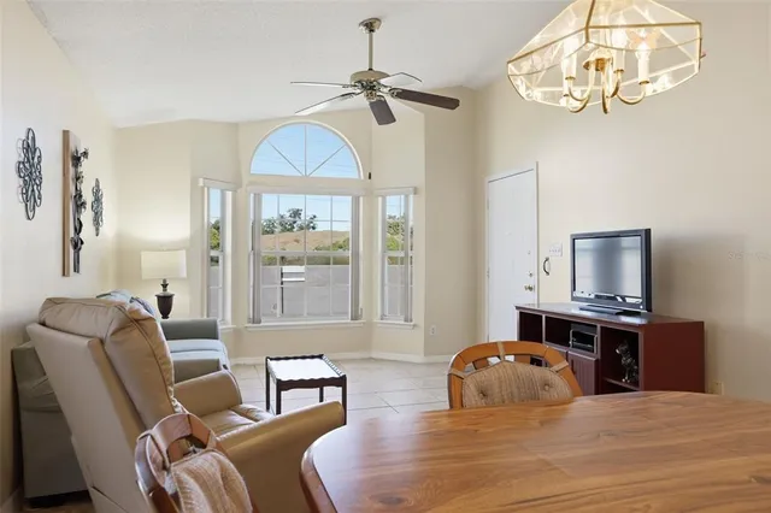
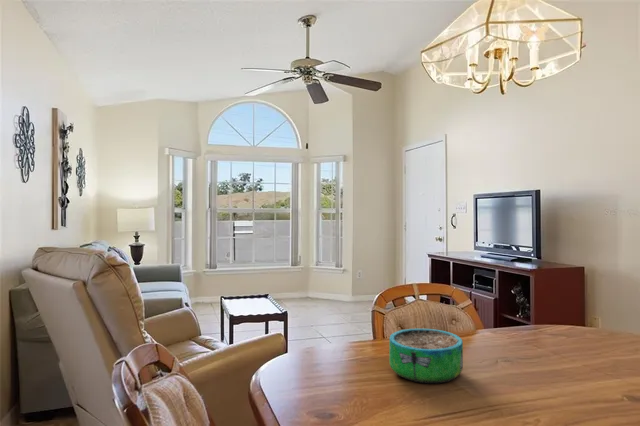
+ decorative bowl (425, 354)
